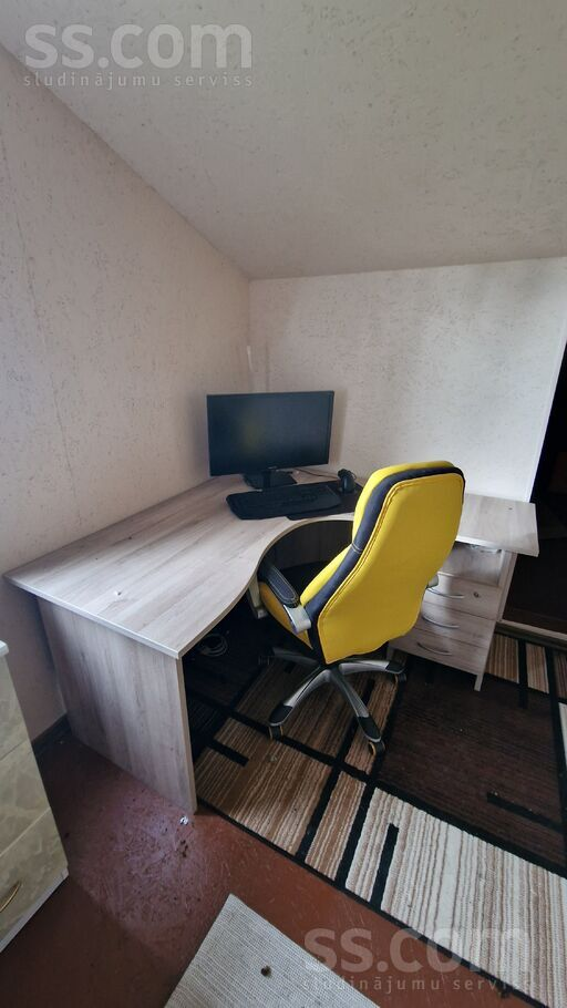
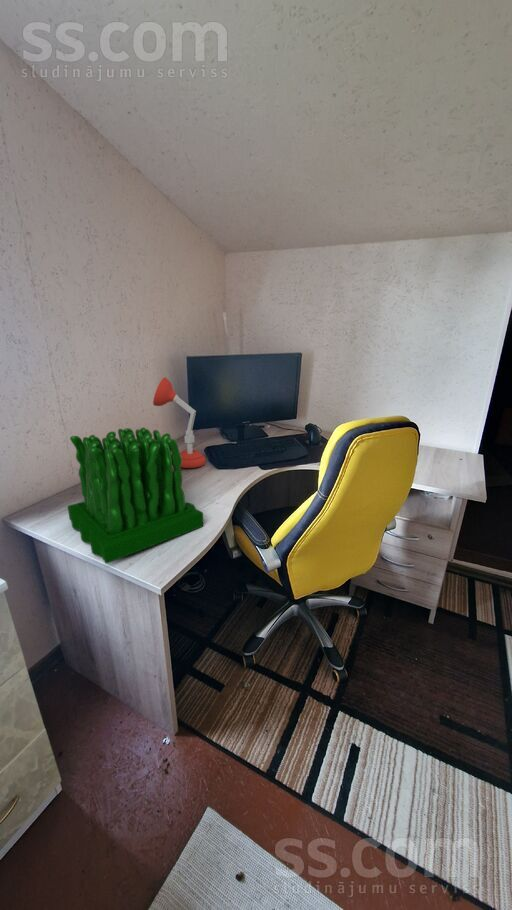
+ plant (131, 482)
+ desk lamp (188, 424)
